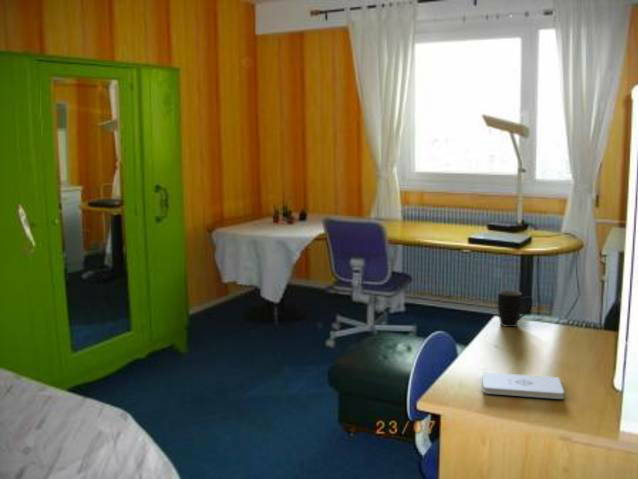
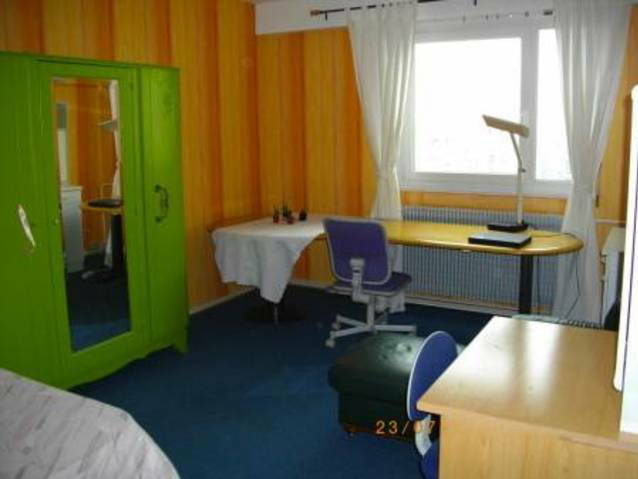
- mug (515, 308)
- notepad (521, 385)
